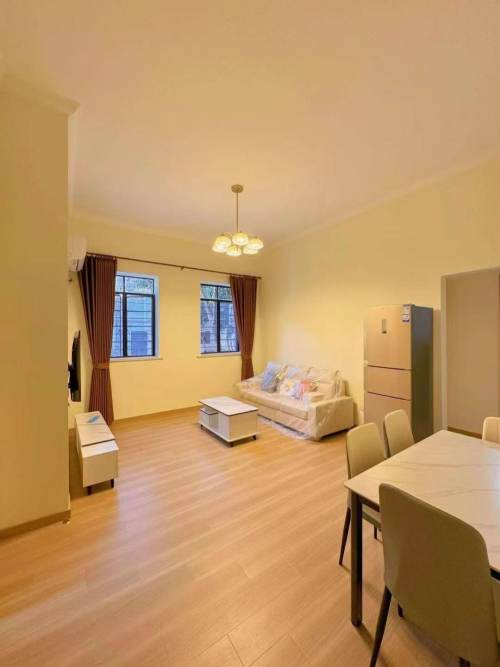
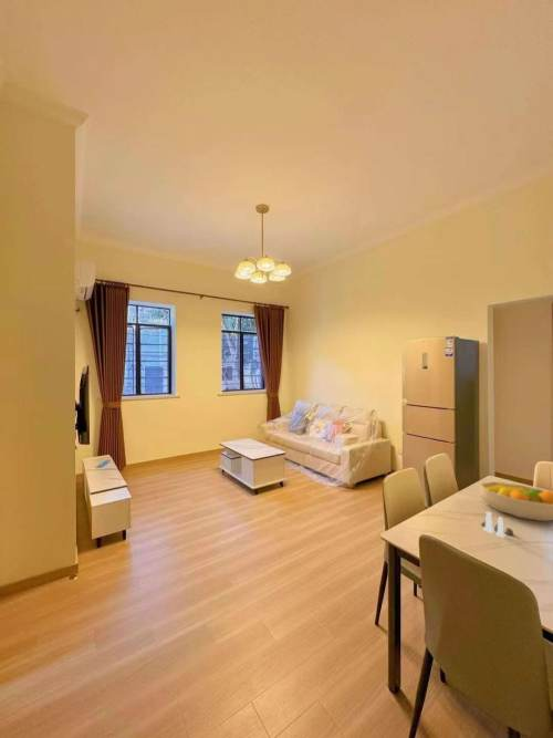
+ salt and pepper shaker set (495, 524)
+ fruit bowl (520, 497)
